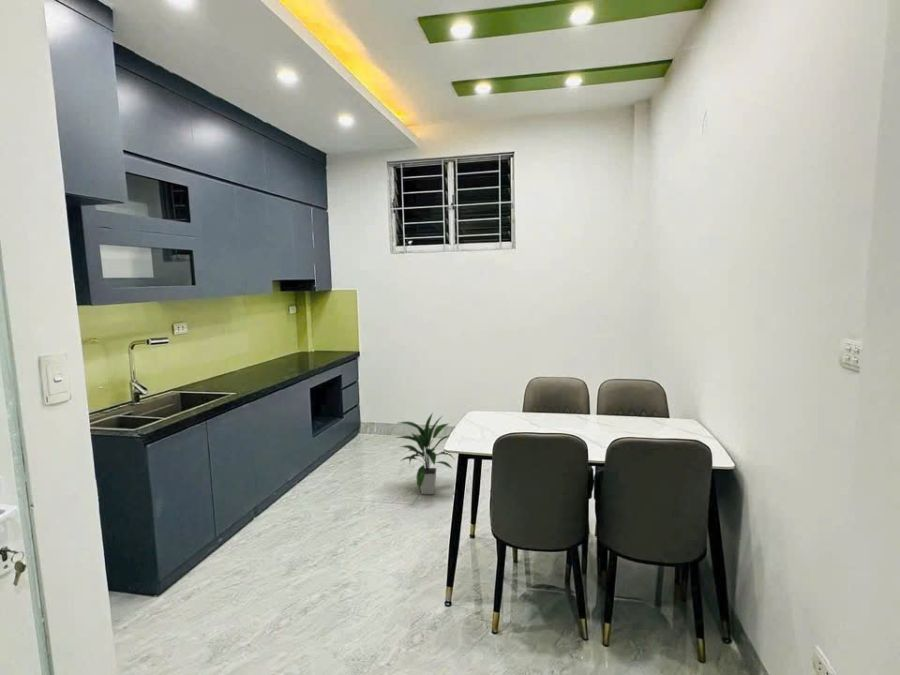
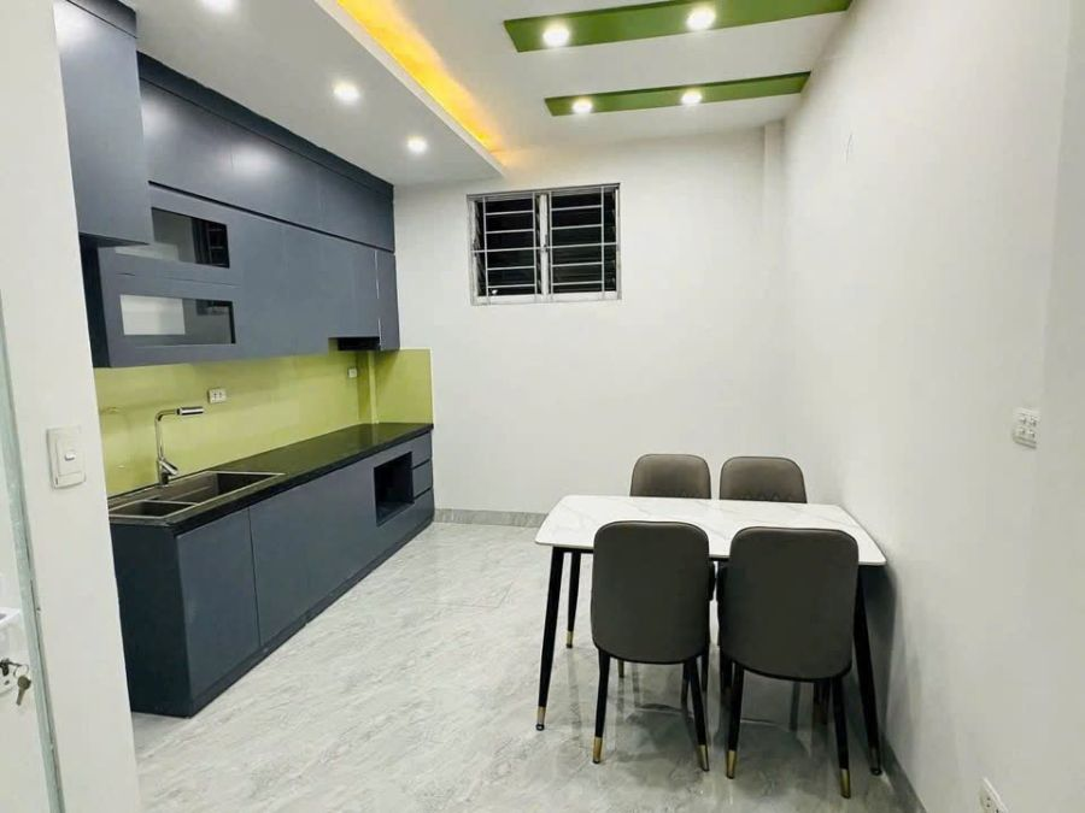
- indoor plant (425, 453)
